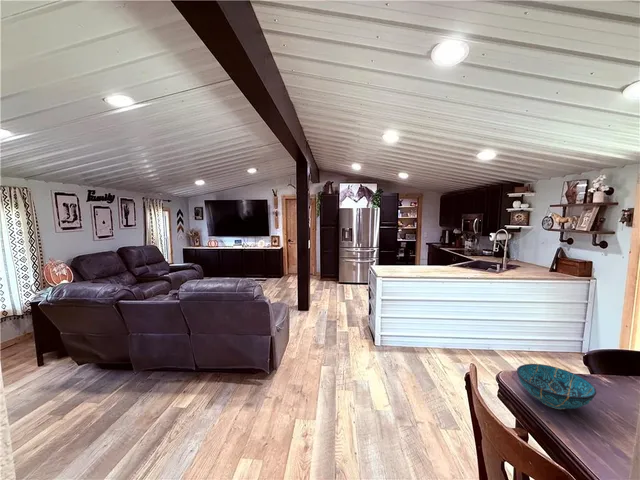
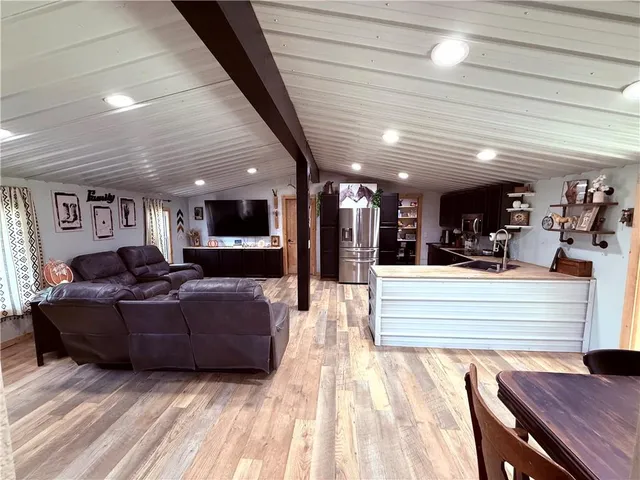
- decorative bowl (553, 390)
